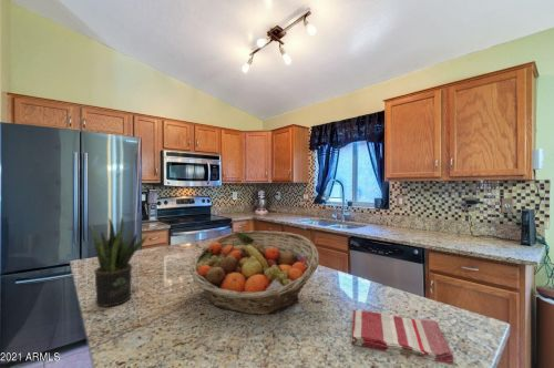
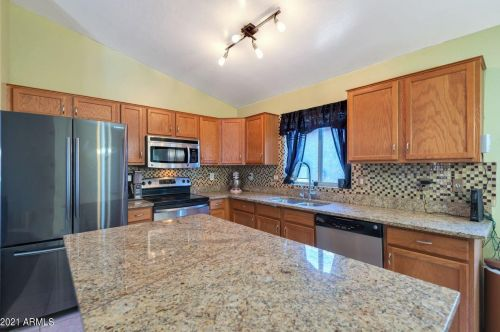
- potted plant (117, 258)
- fruit basket (254, 266)
- dish towel (396, 330)
